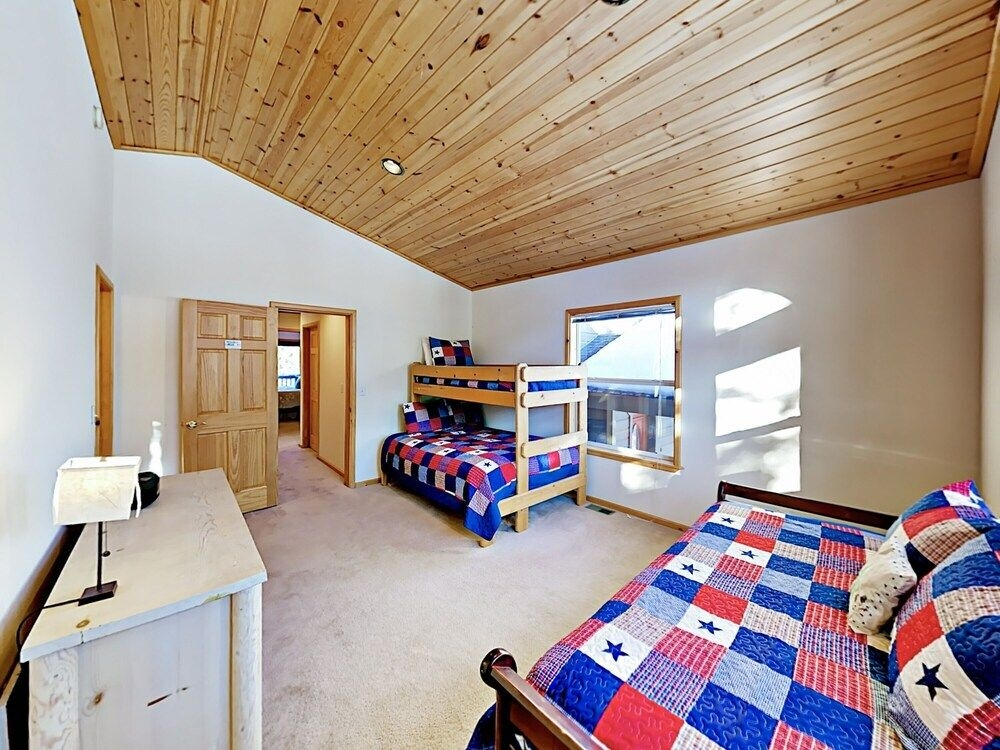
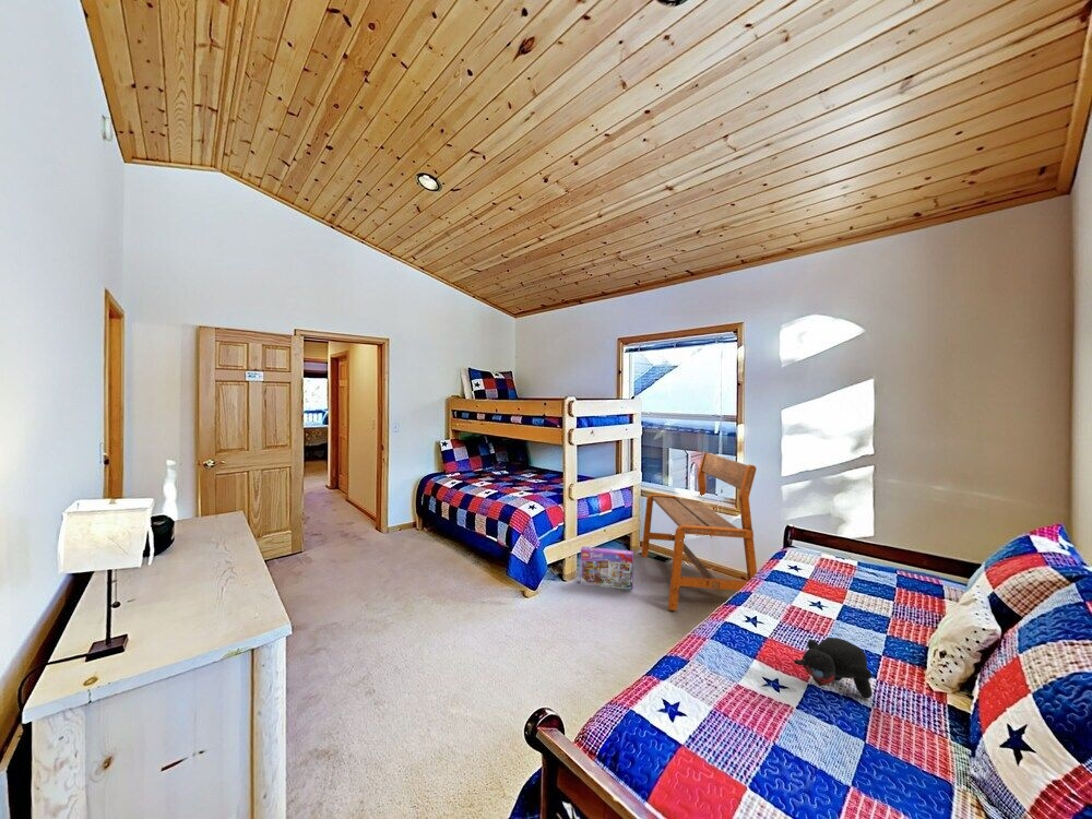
+ box (606, 567)
+ teddy bear (830, 672)
+ bench (690, 518)
